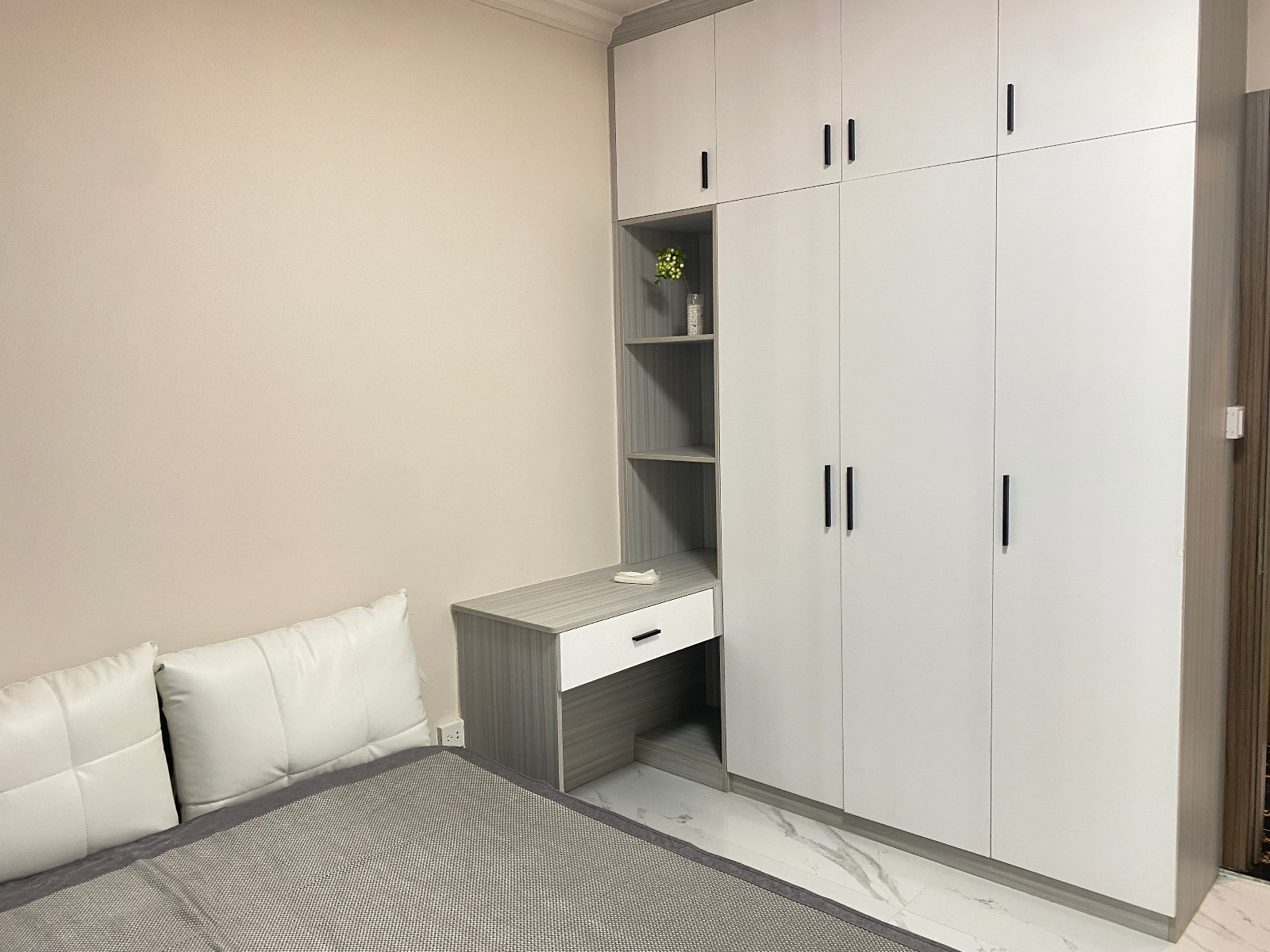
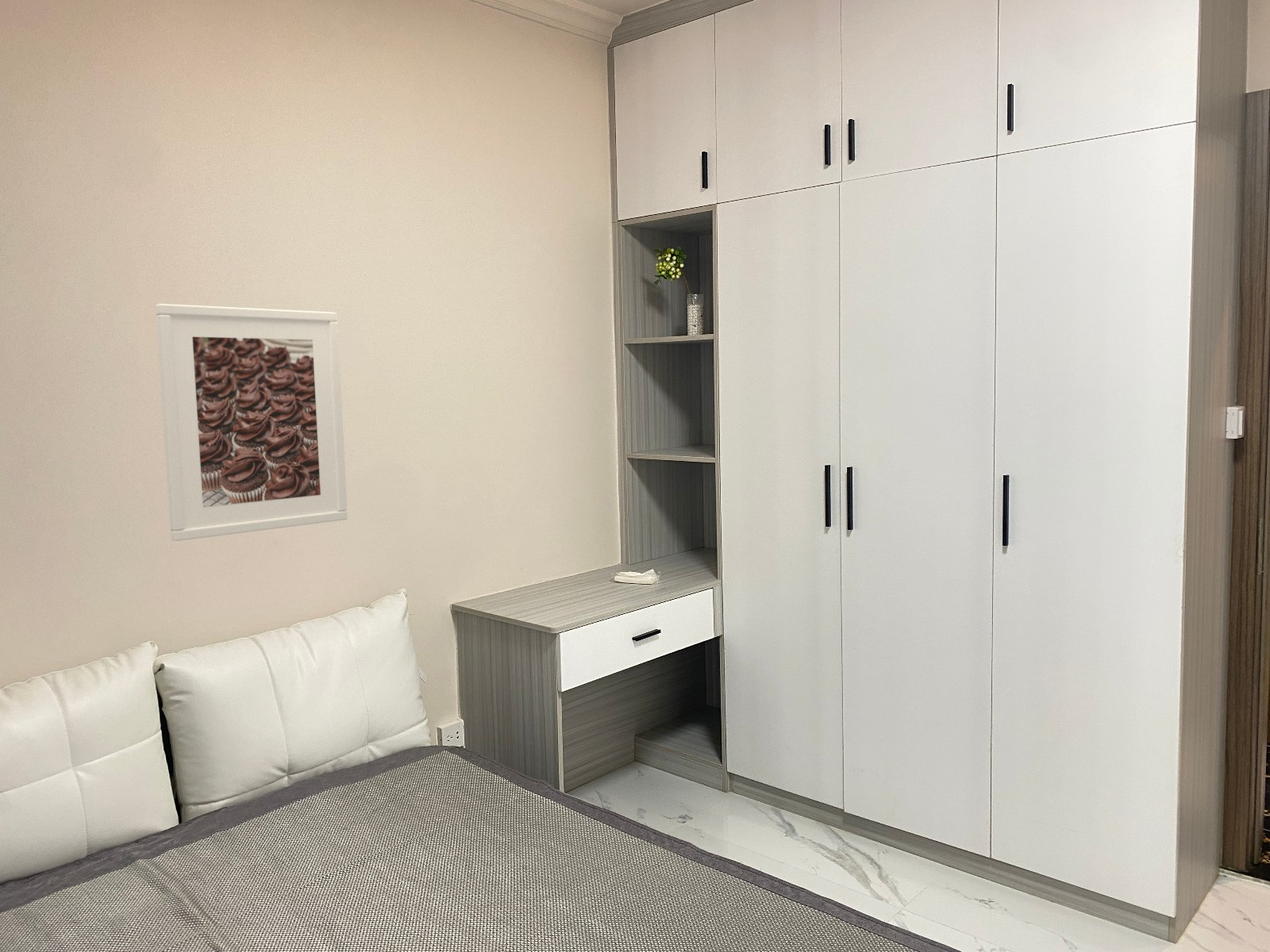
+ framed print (259, 420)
